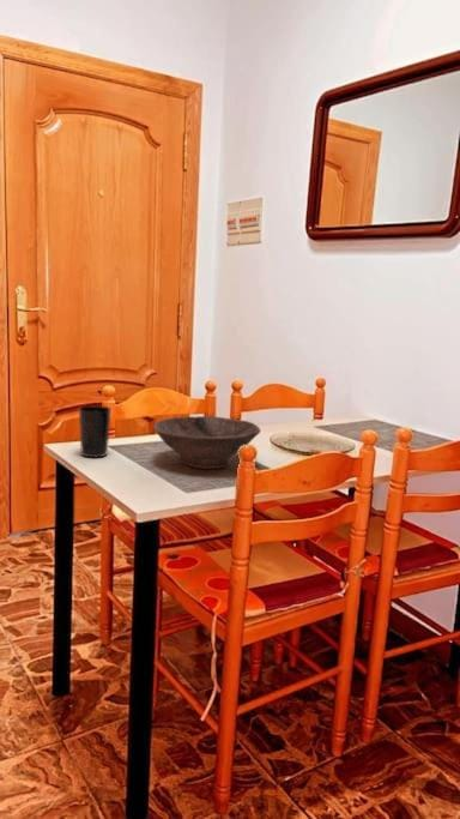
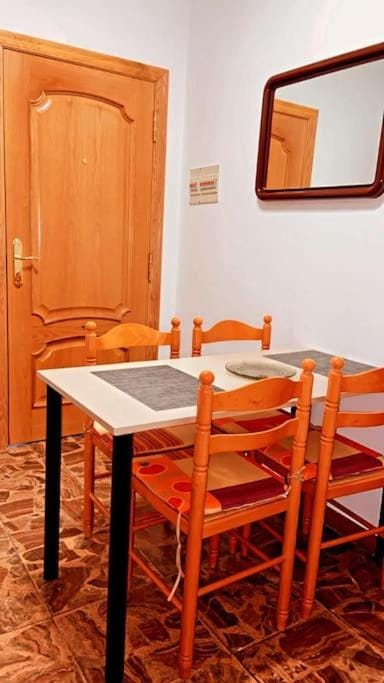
- cup (93, 430)
- bowl (206, 442)
